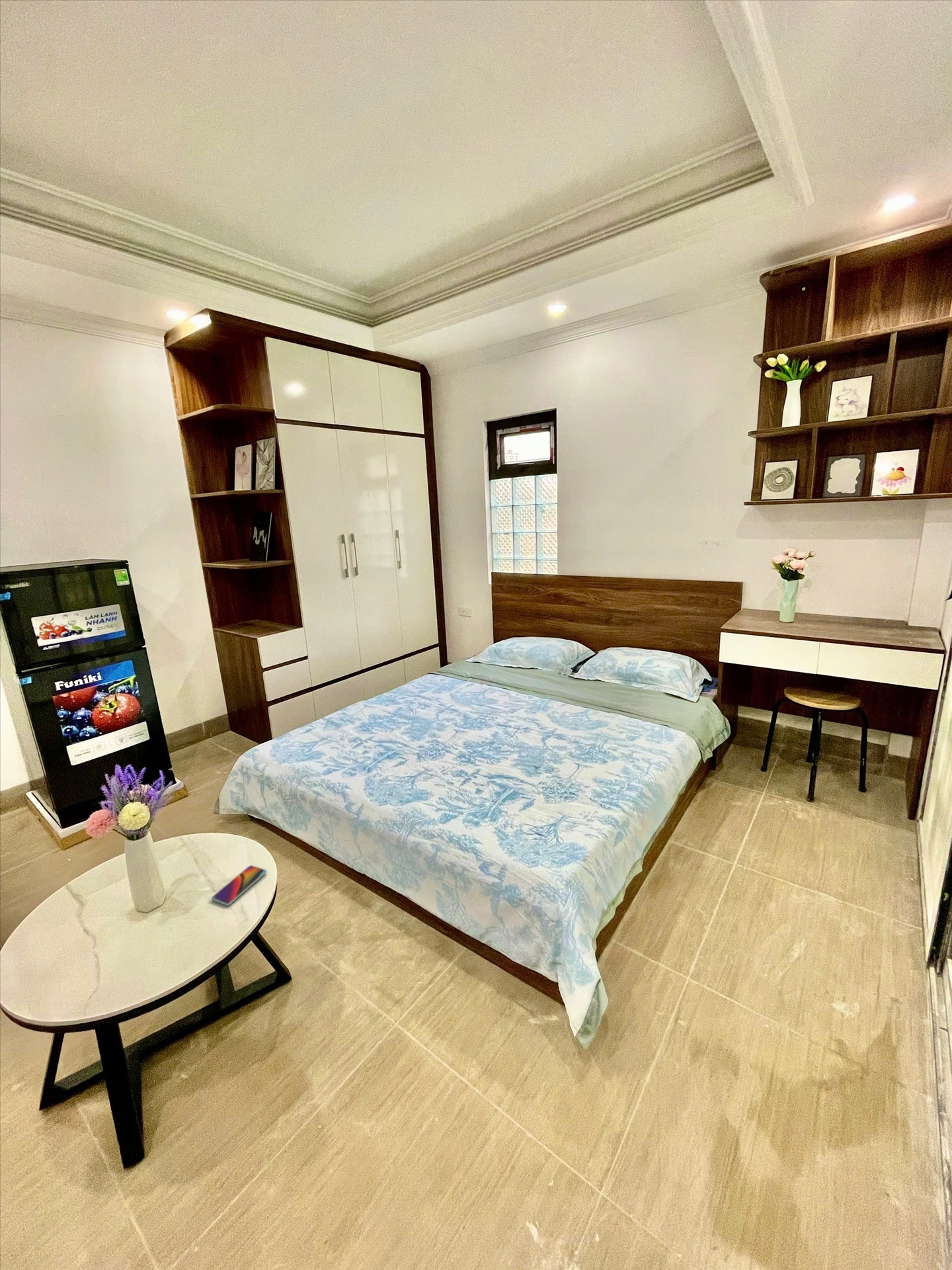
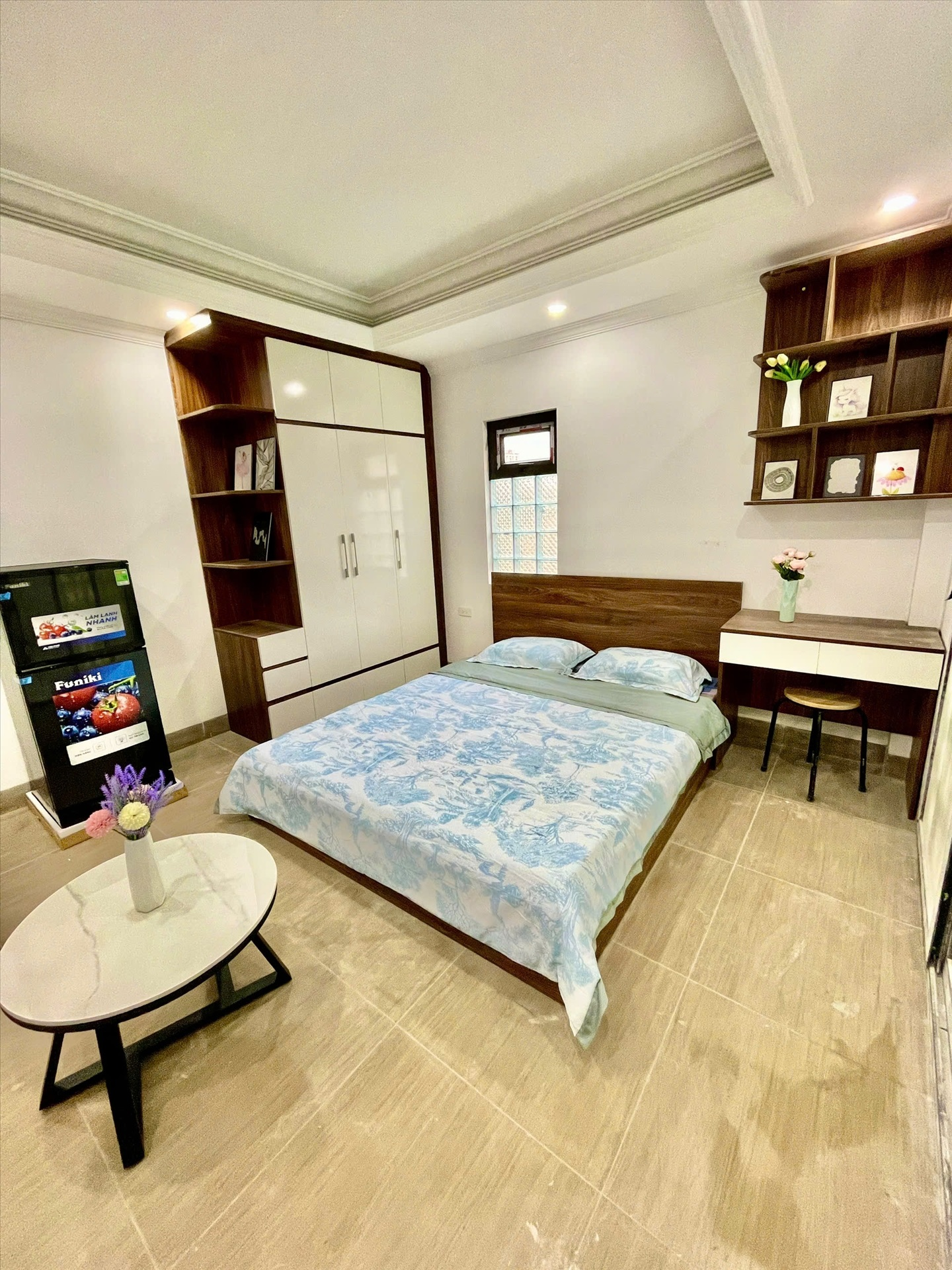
- smartphone (239, 884)
